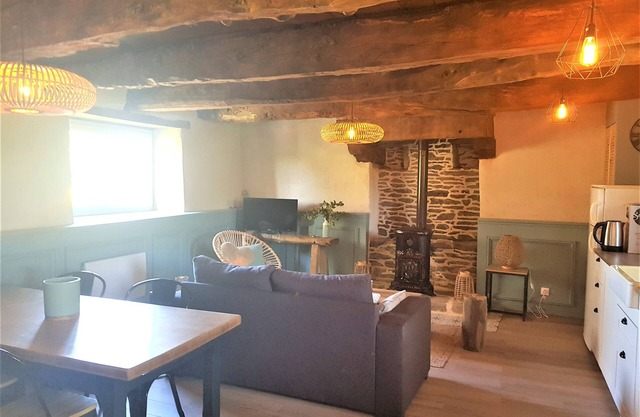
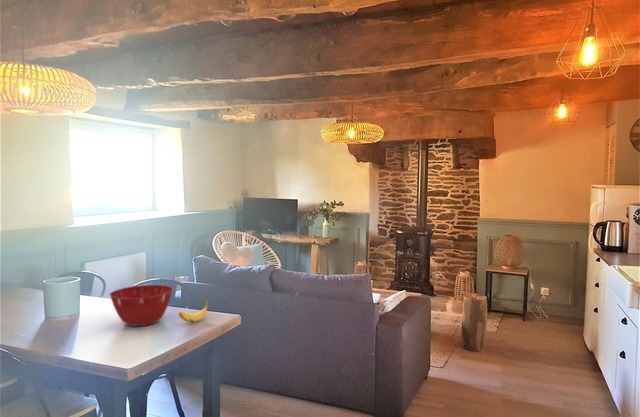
+ banana (194, 314)
+ mixing bowl (142, 306)
